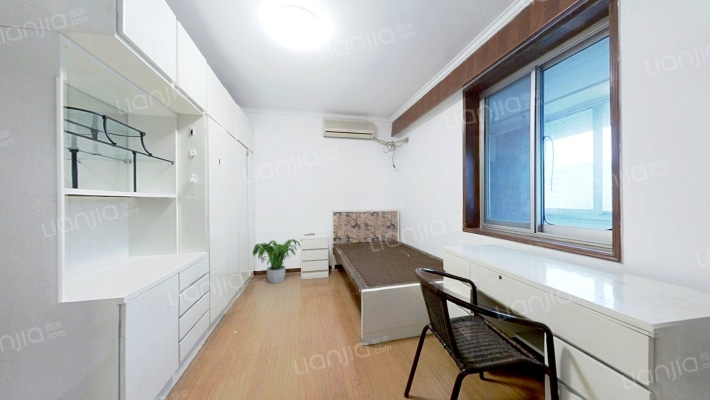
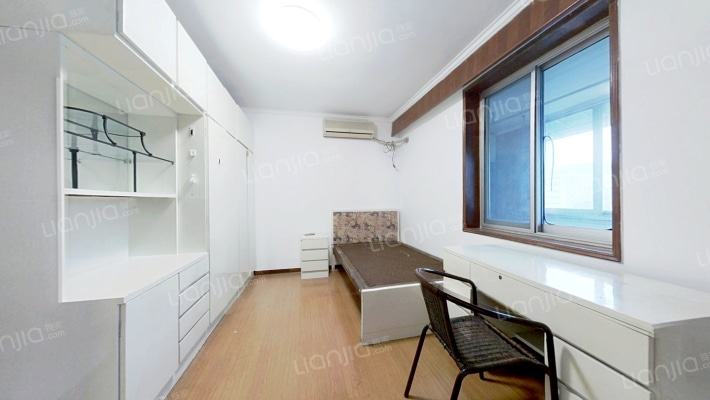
- potted plant (278, 260)
